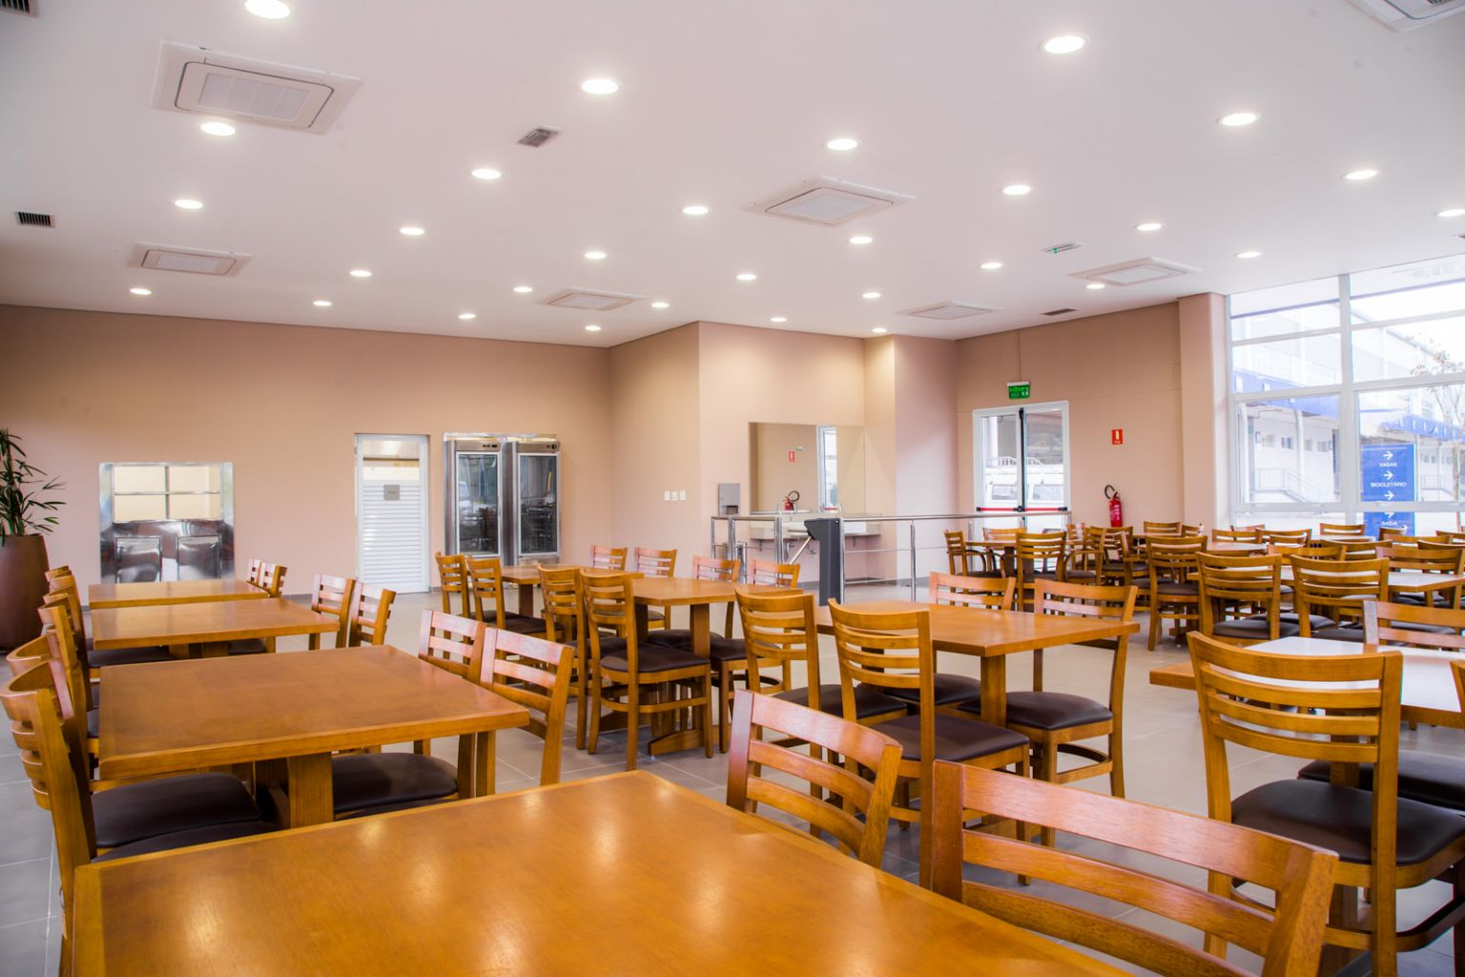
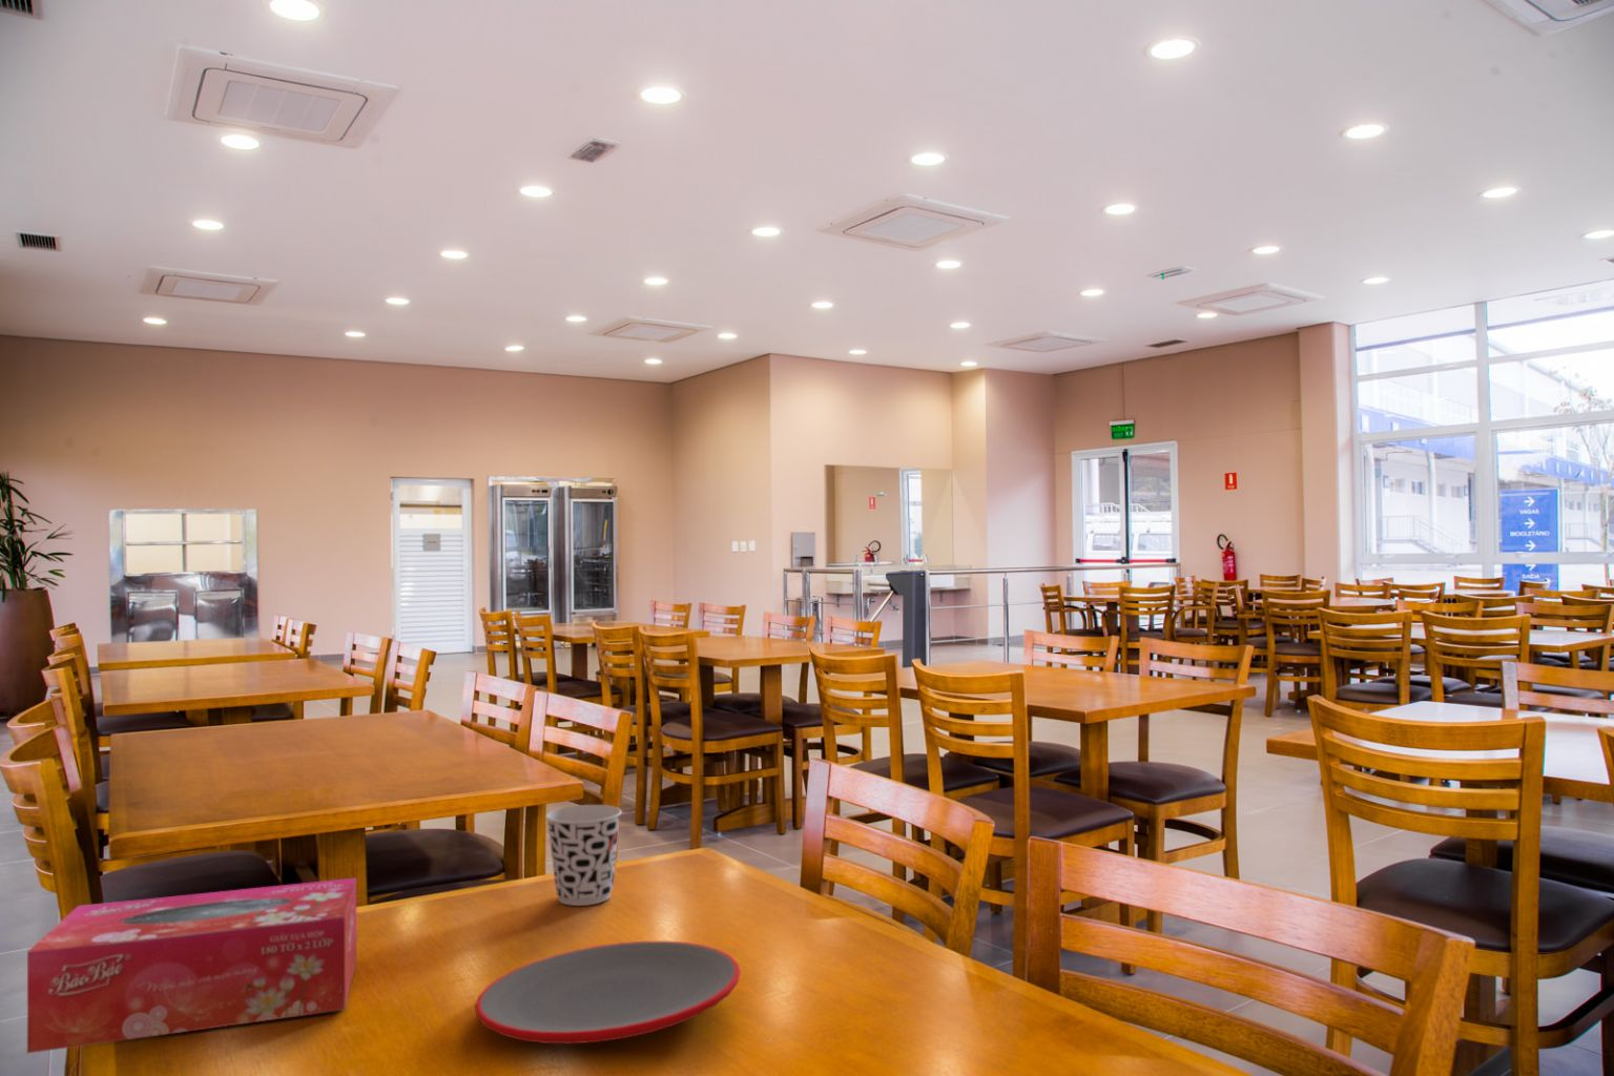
+ cup (584, 854)
+ plate (610, 991)
+ tissue box (208, 956)
